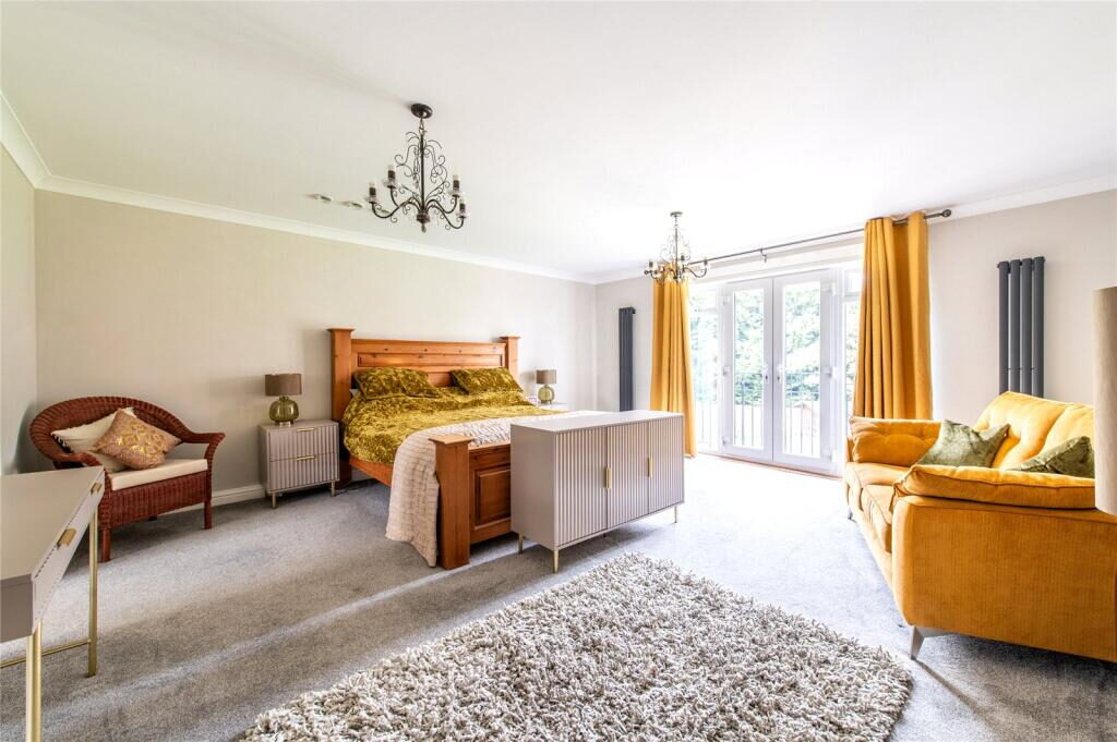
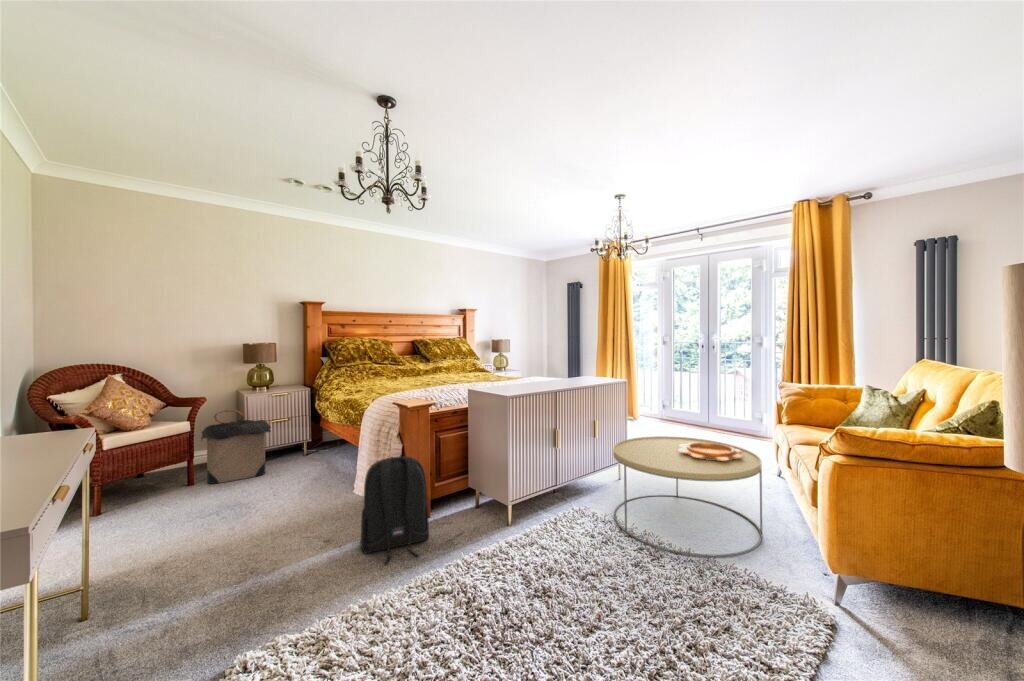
+ laundry hamper (238, 441)
+ backpack (395, 498)
+ decorative bowl (710, 449)
+ coffee table (677, 486)
